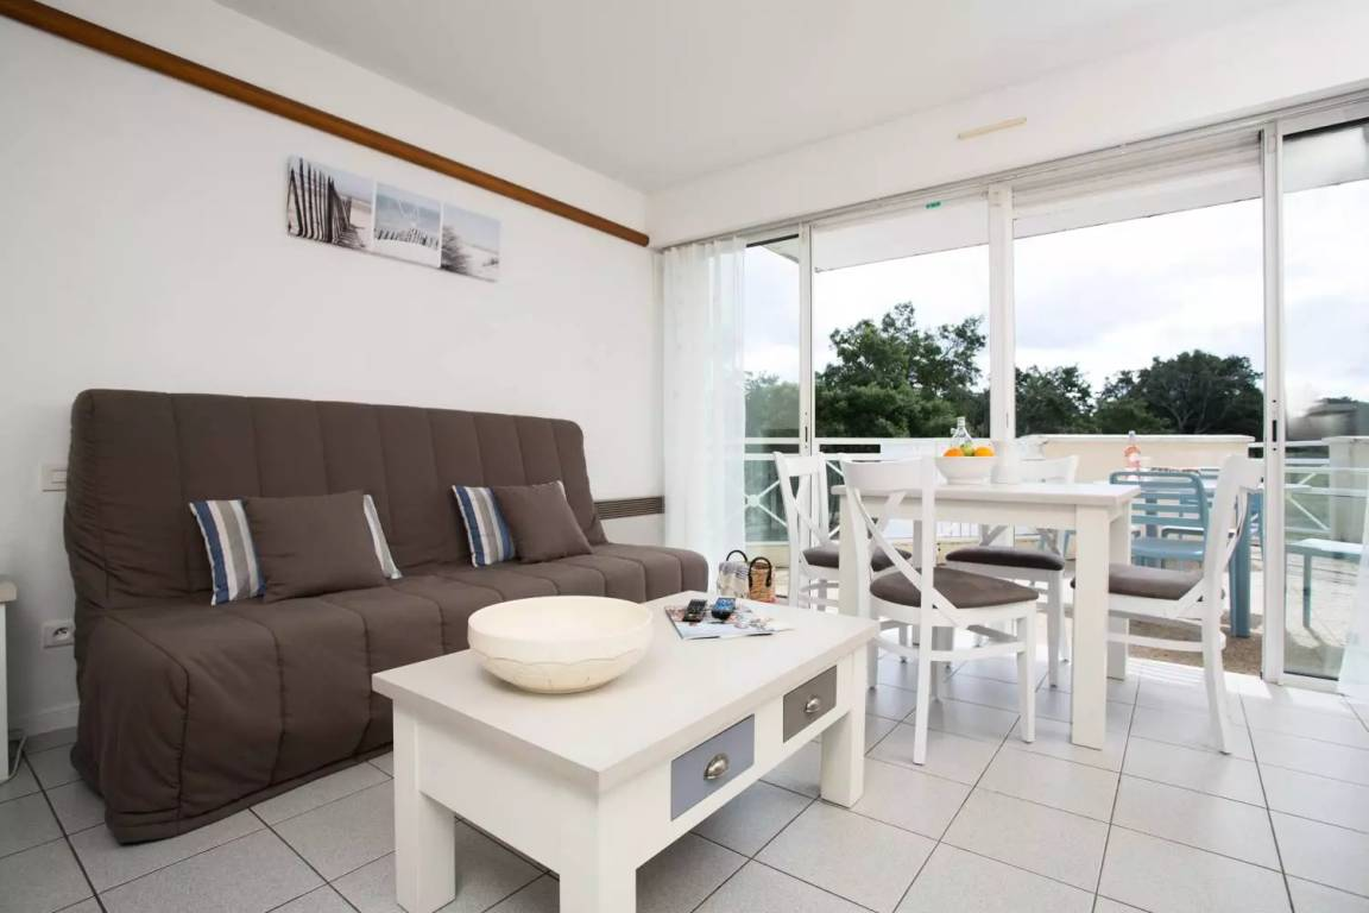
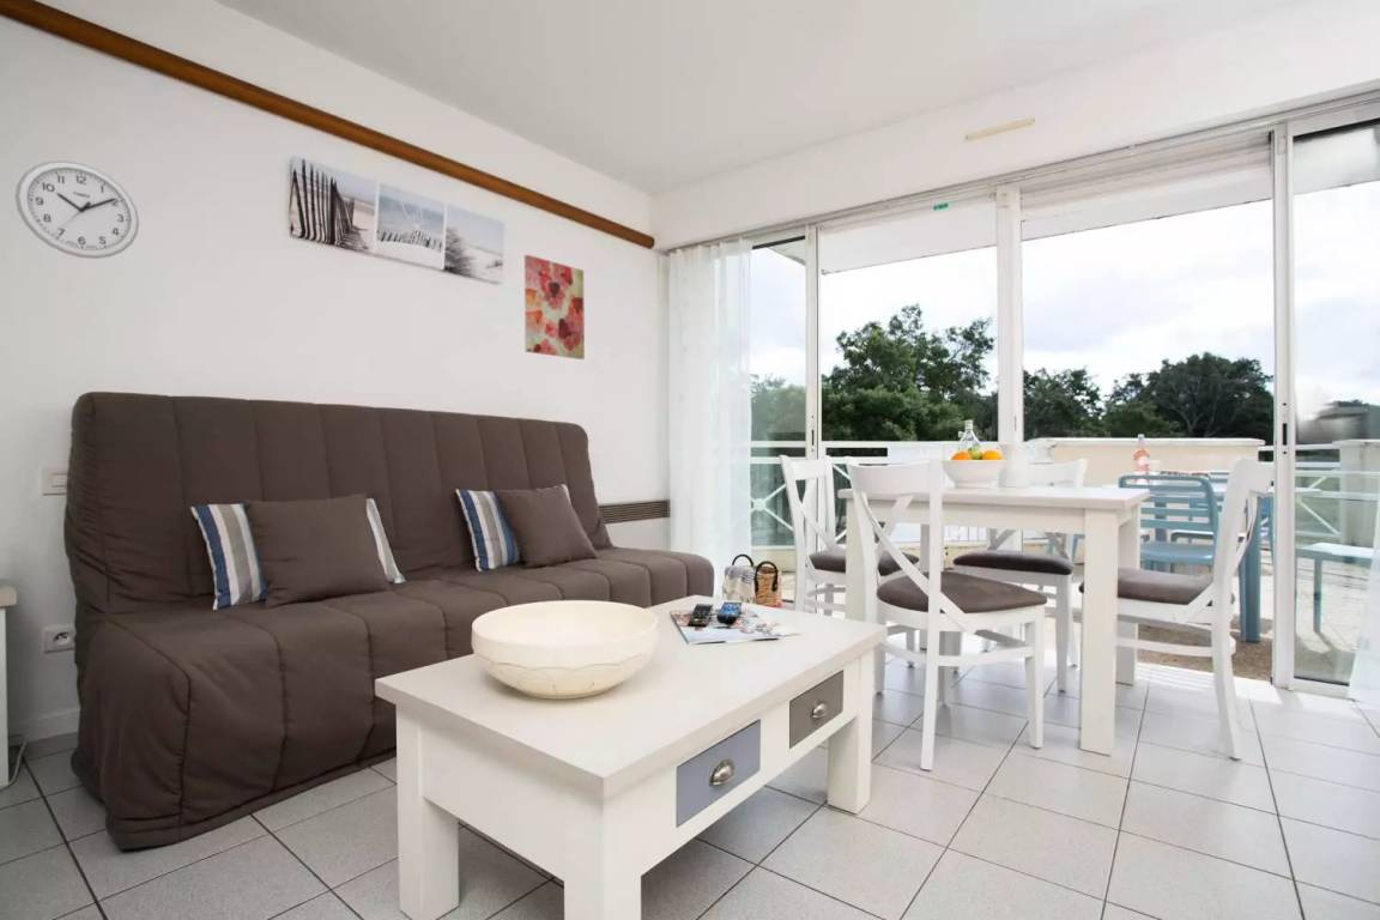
+ wall clock (80, 210)
+ wall art (555, 309)
